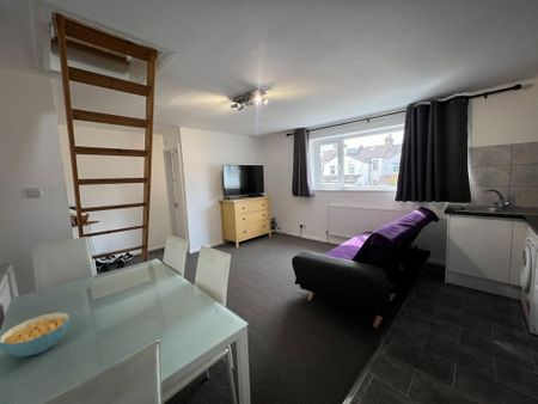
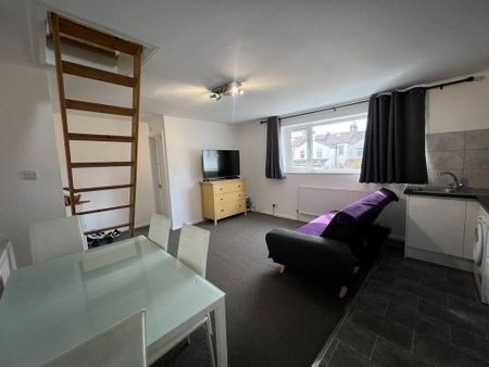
- cereal bowl (38, 337)
